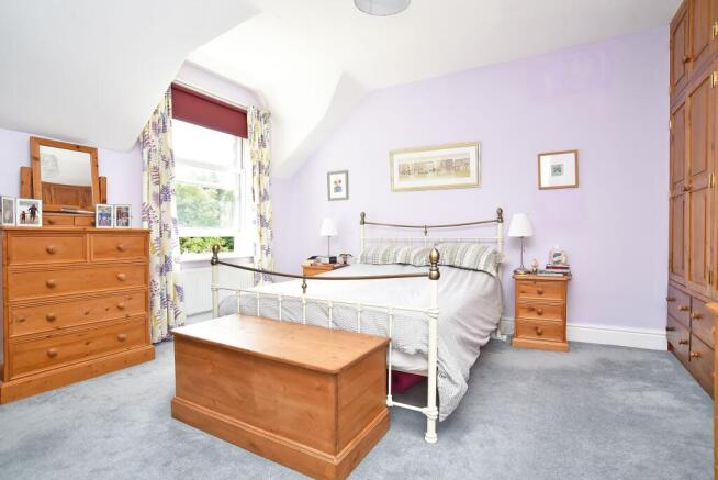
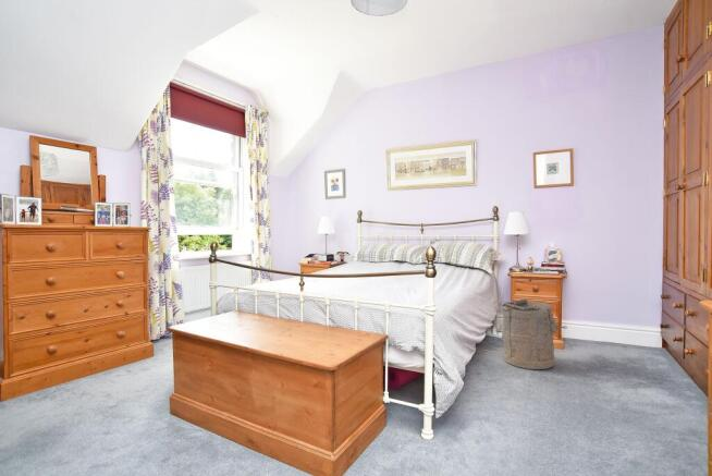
+ laundry hamper (528, 330)
